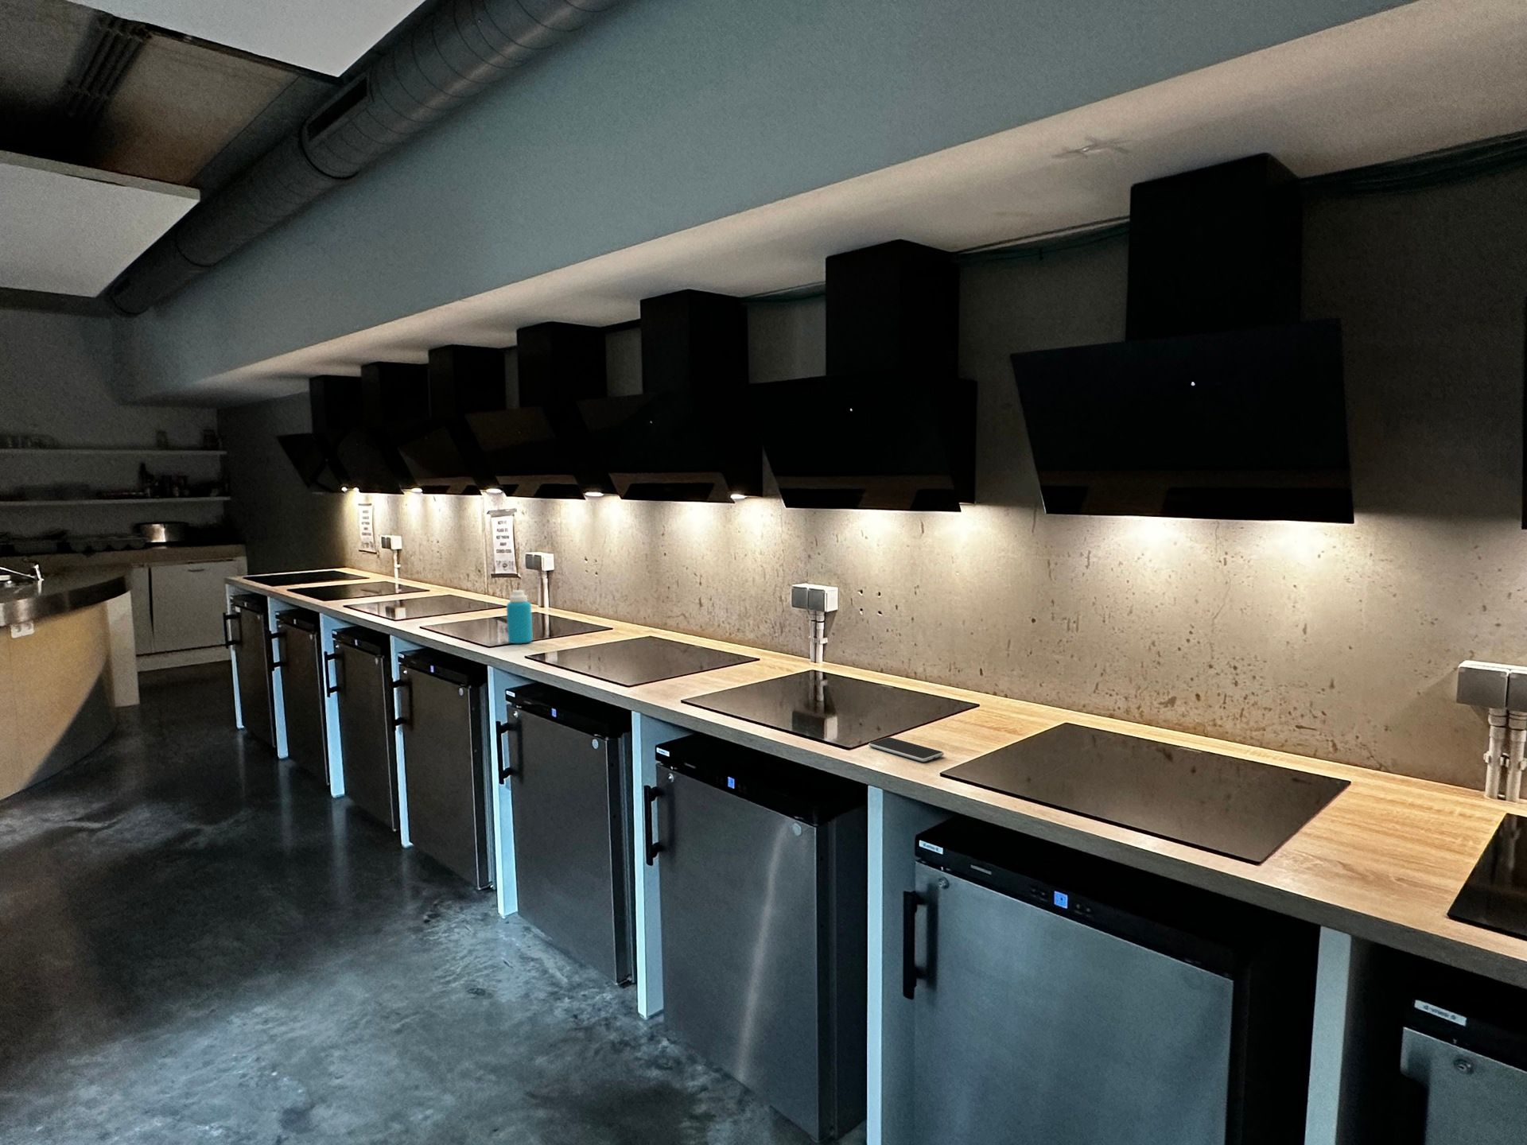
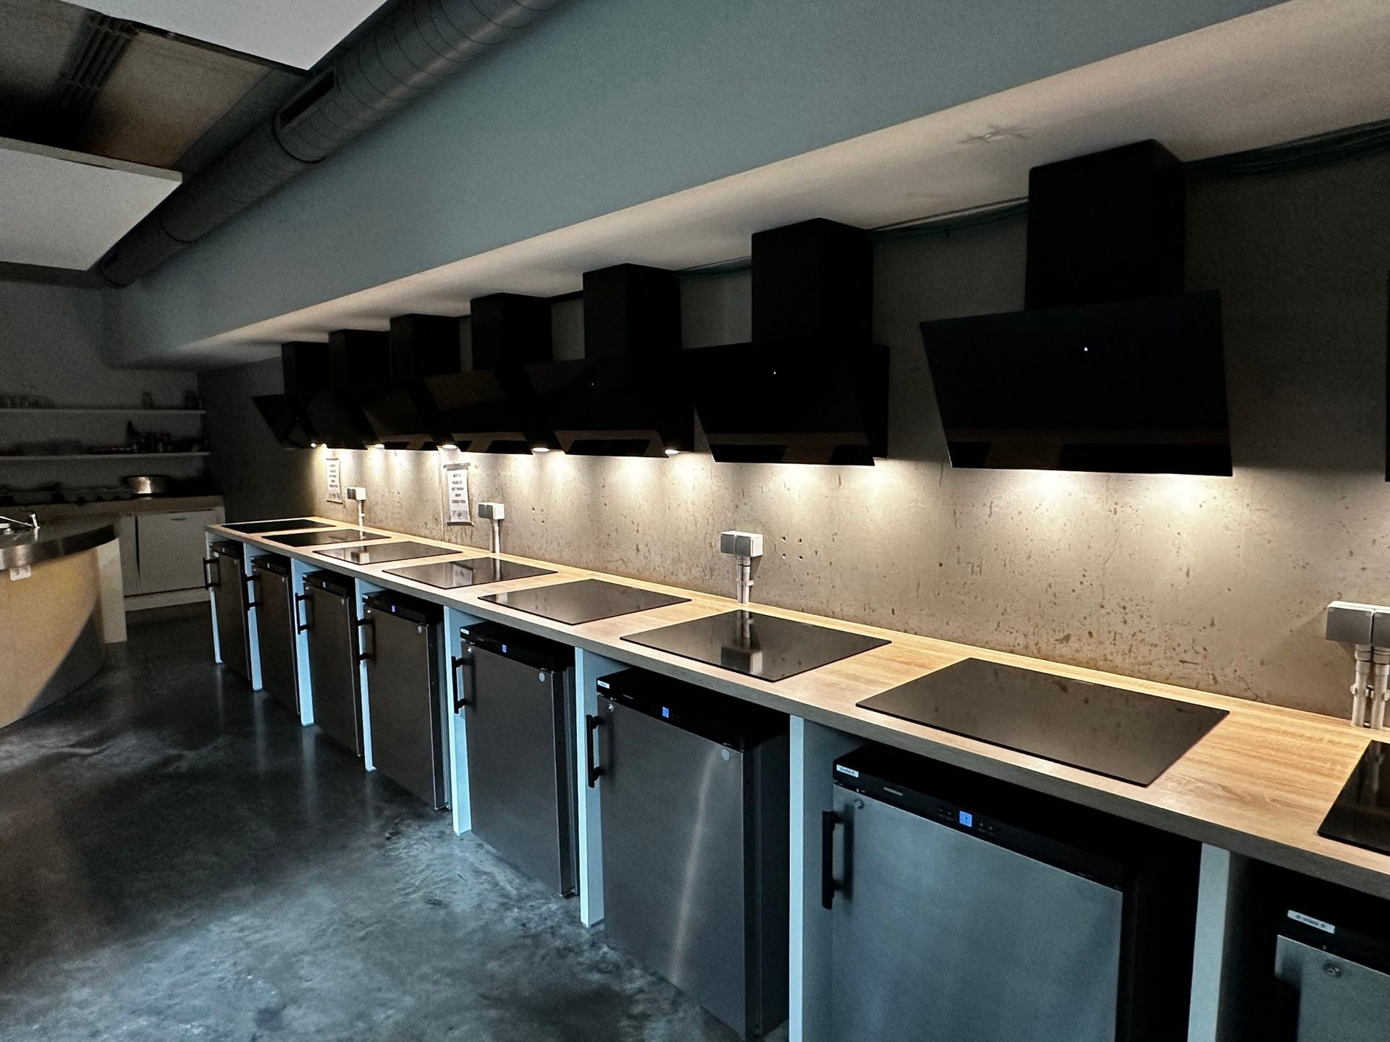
- smartphone (905, 749)
- bottle (519, 616)
